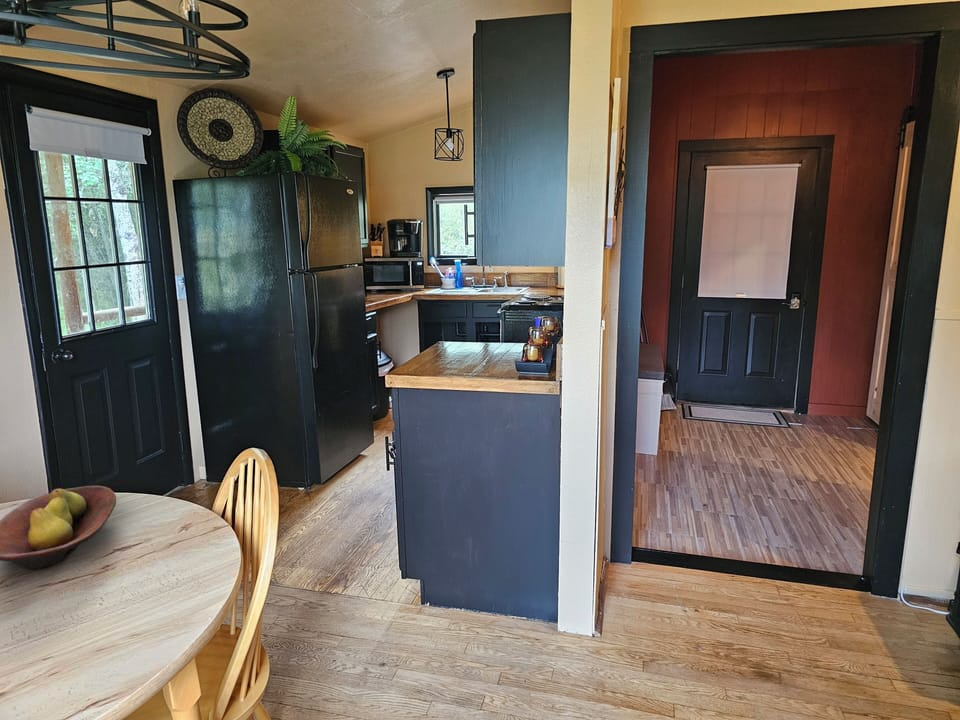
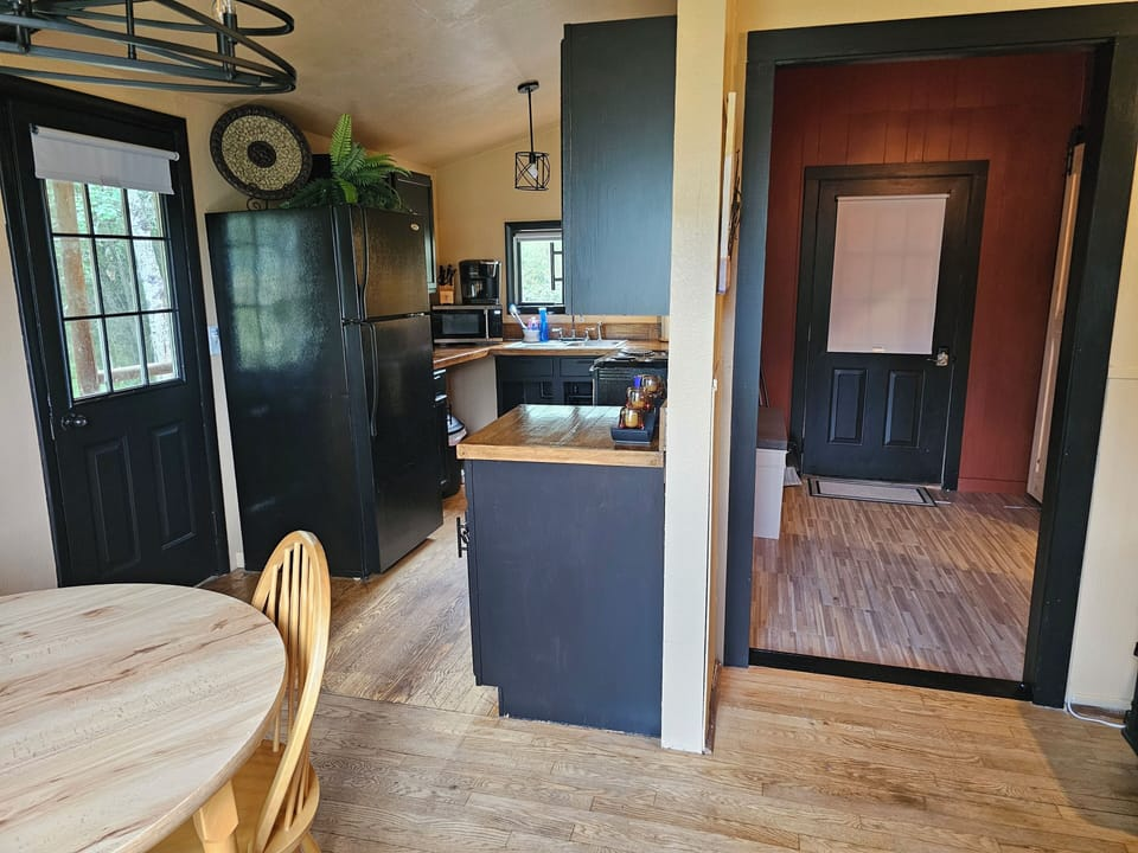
- fruit bowl (54, 519)
